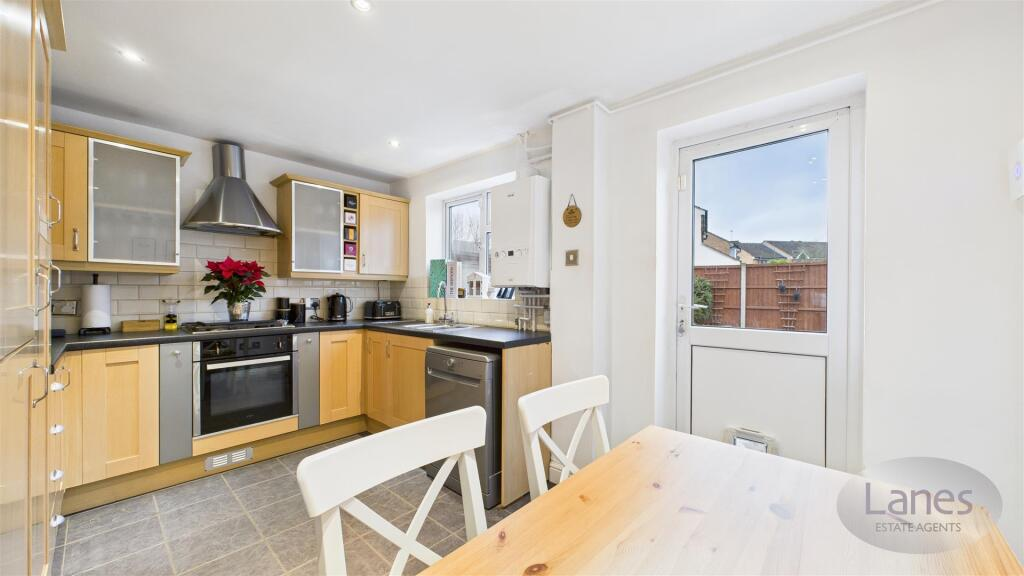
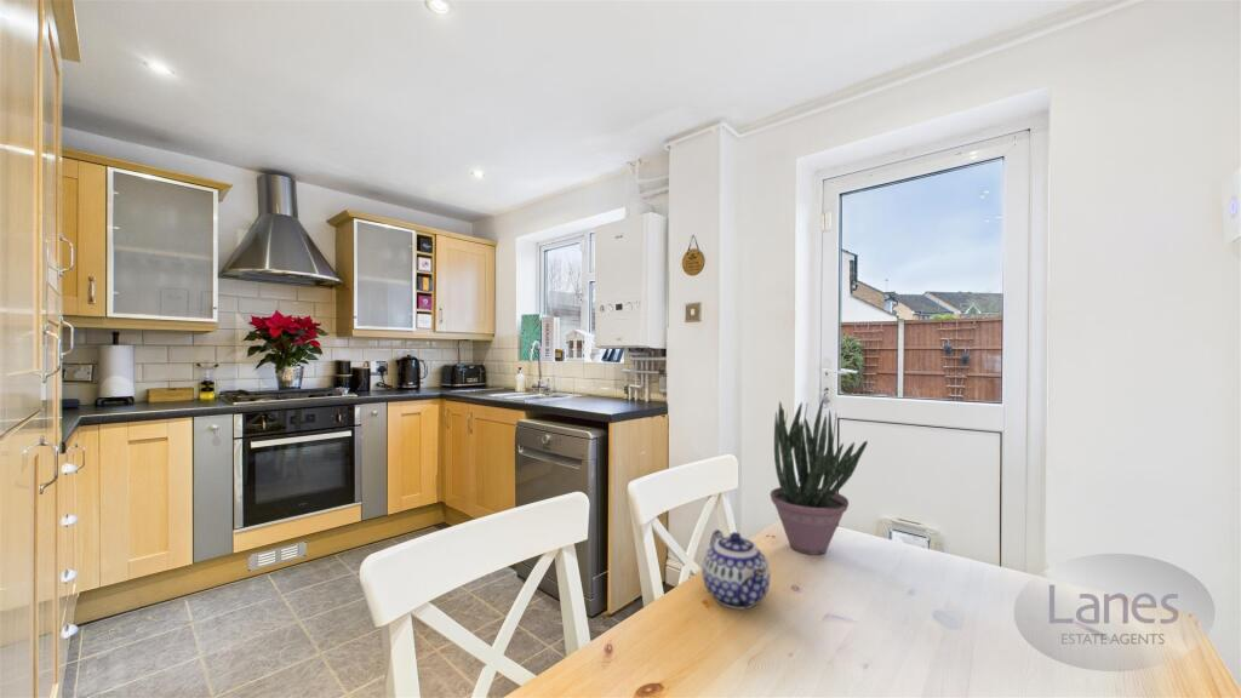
+ teapot (734, 565)
+ potted plant (812, 474)
